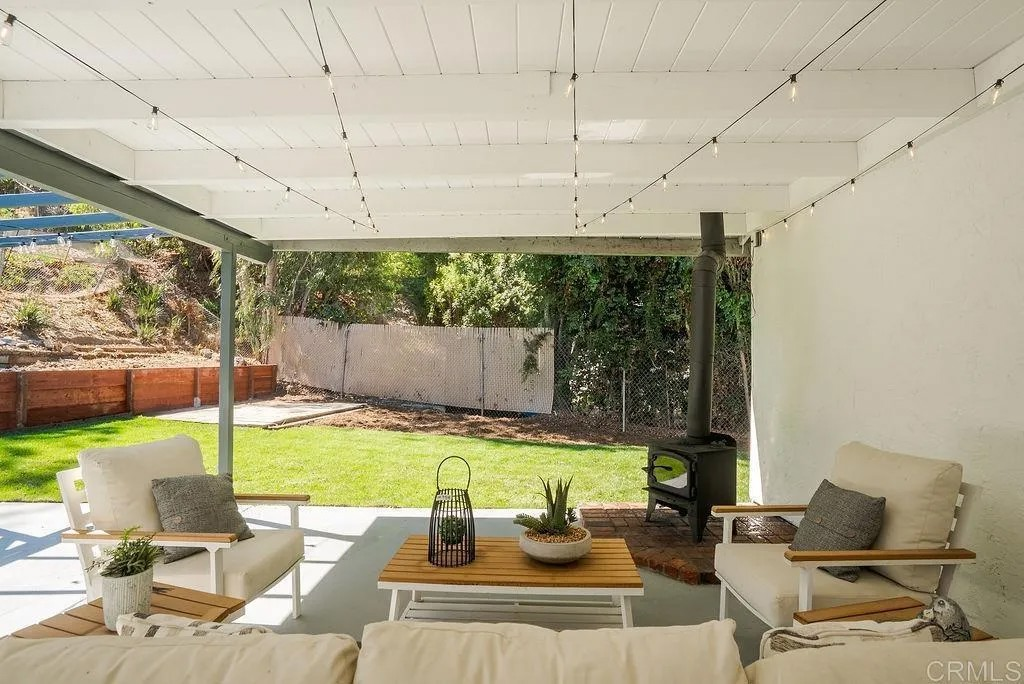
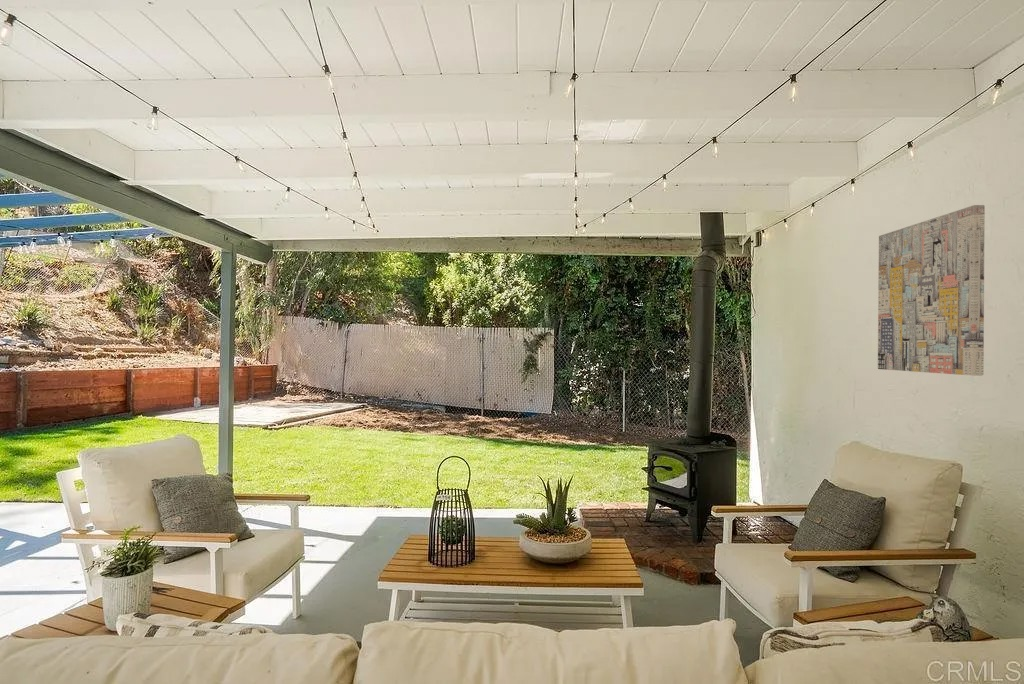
+ wall art (924, 297)
